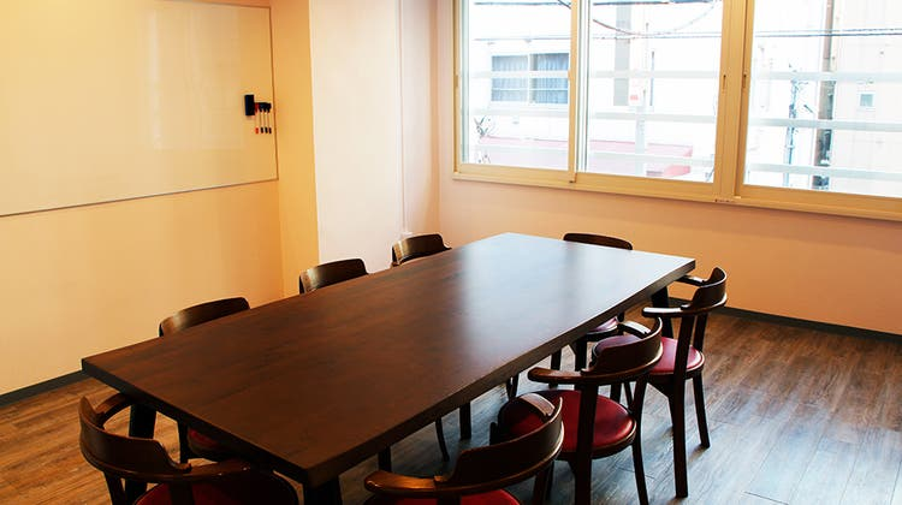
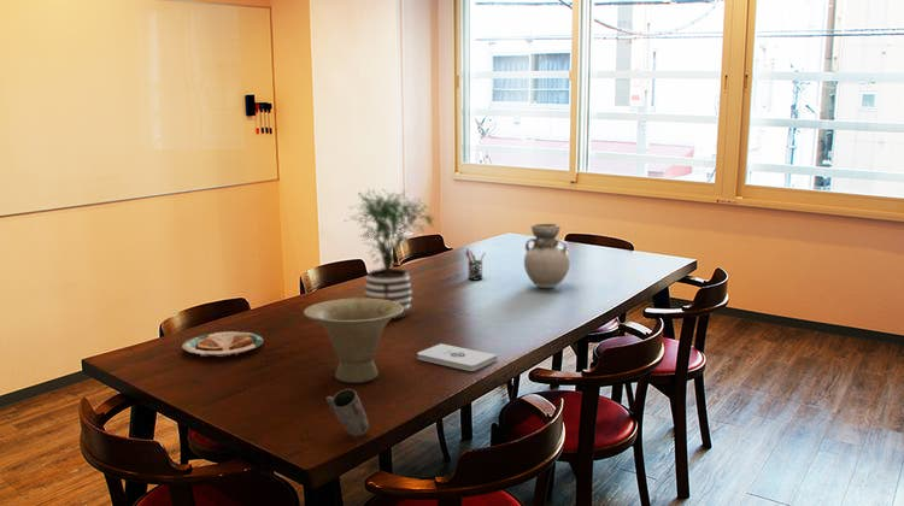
+ pen holder (474, 264)
+ vase (546, 255)
+ potted plant (391, 252)
+ notepad (456, 357)
+ mug (346, 412)
+ bowl (354, 342)
+ plate (224, 342)
